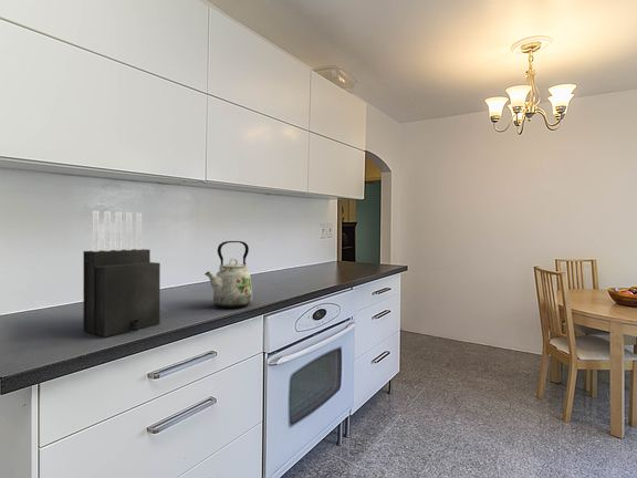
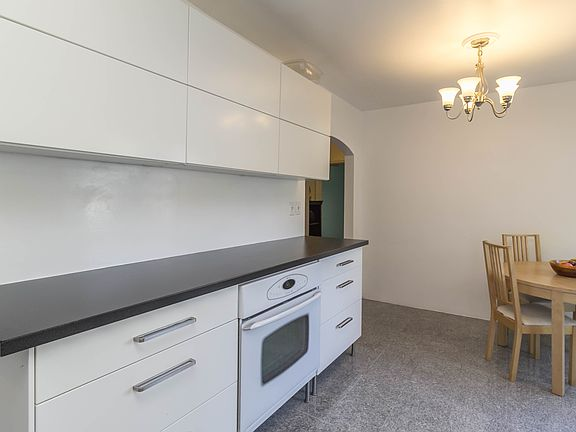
- kettle (227, 273)
- knife block (125, 270)
